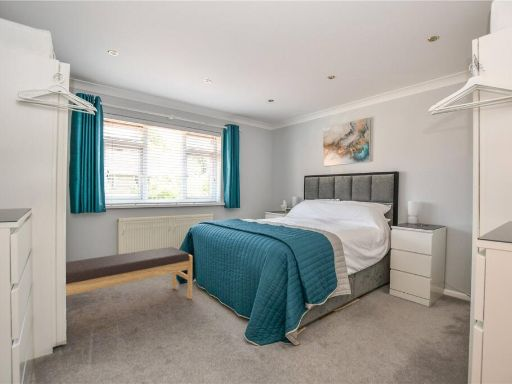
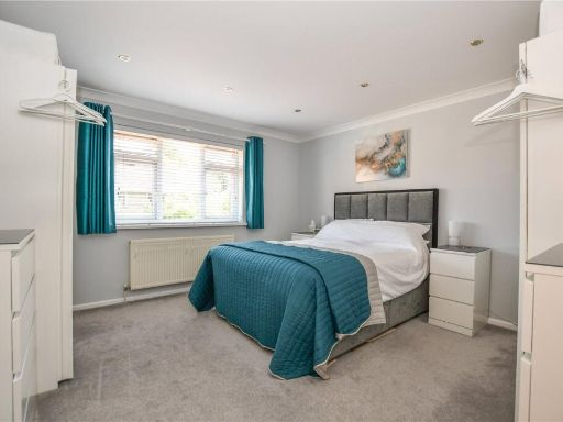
- bench (123, 282)
